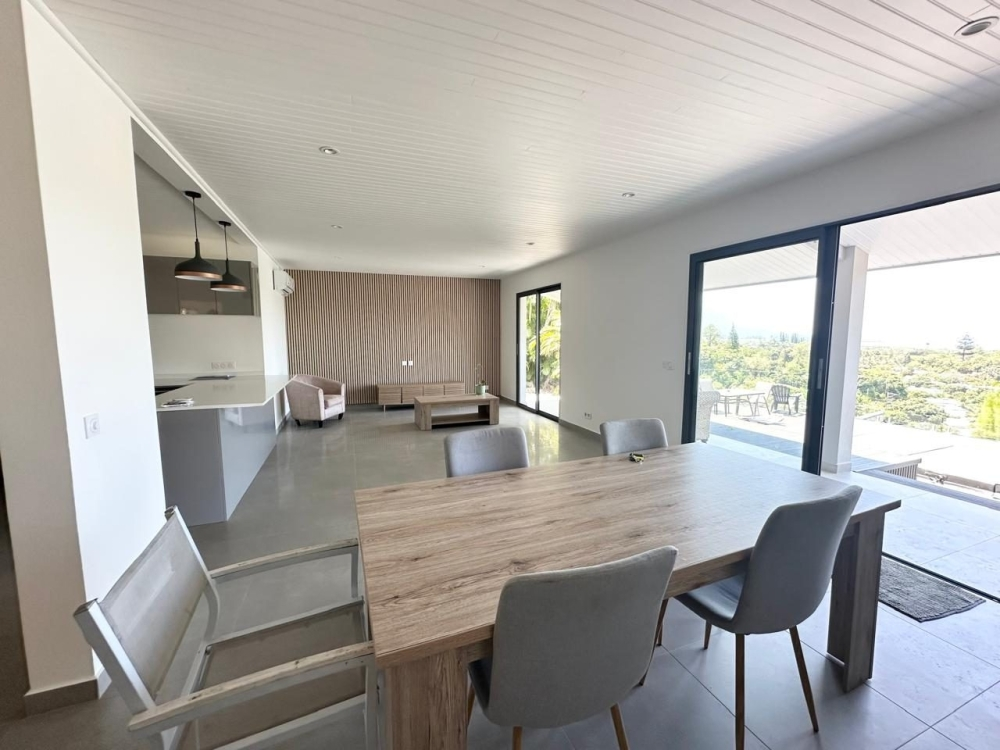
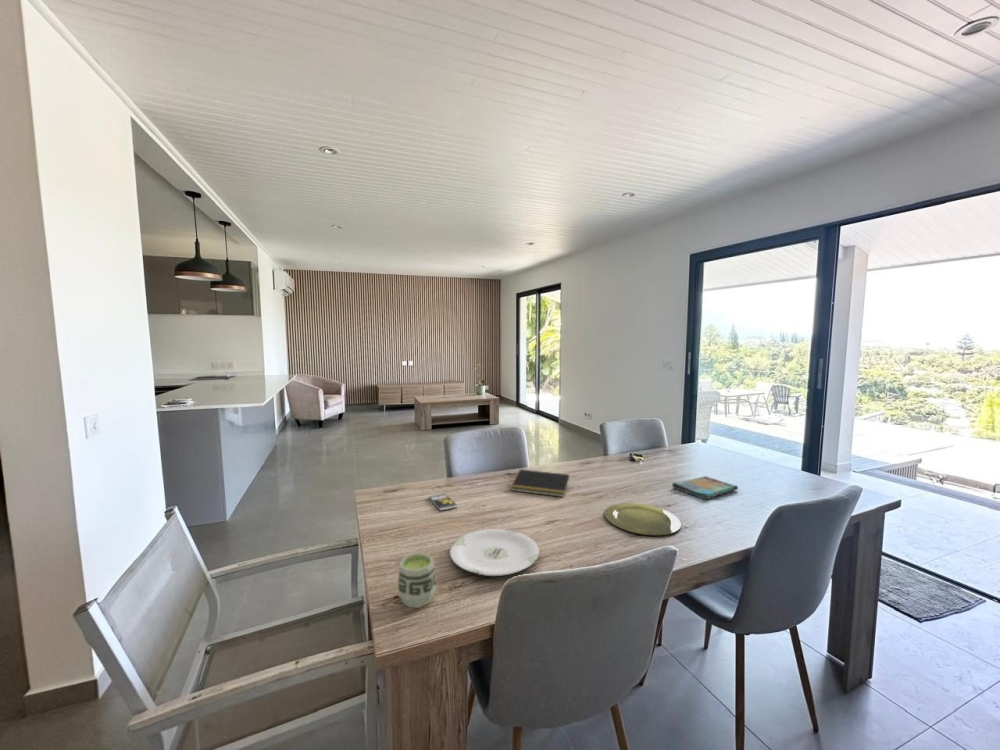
+ cup (417, 580)
+ plate (494, 552)
+ plate (641, 518)
+ dish towel (704, 486)
+ notepad (540, 482)
+ smartphone (442, 501)
